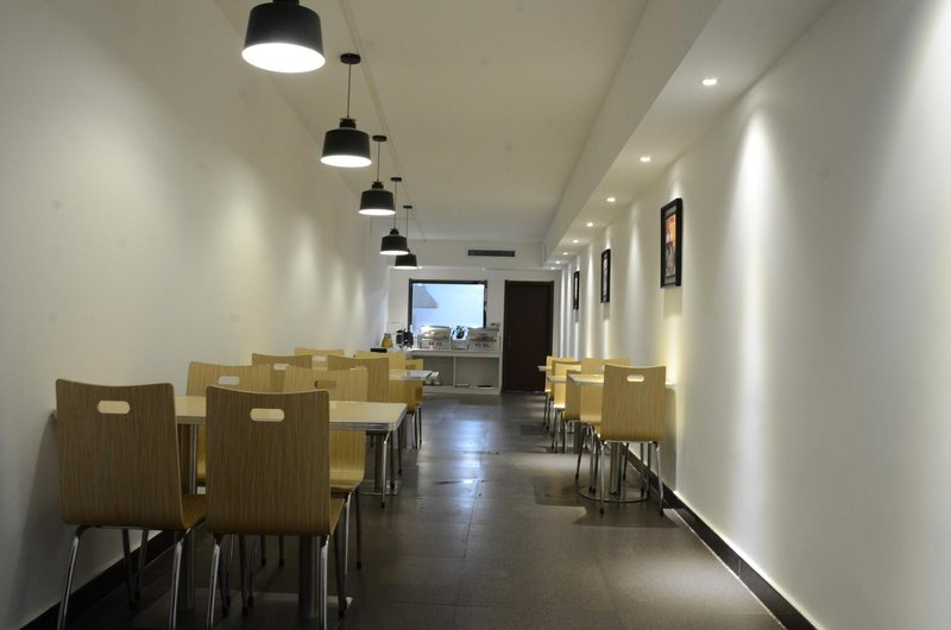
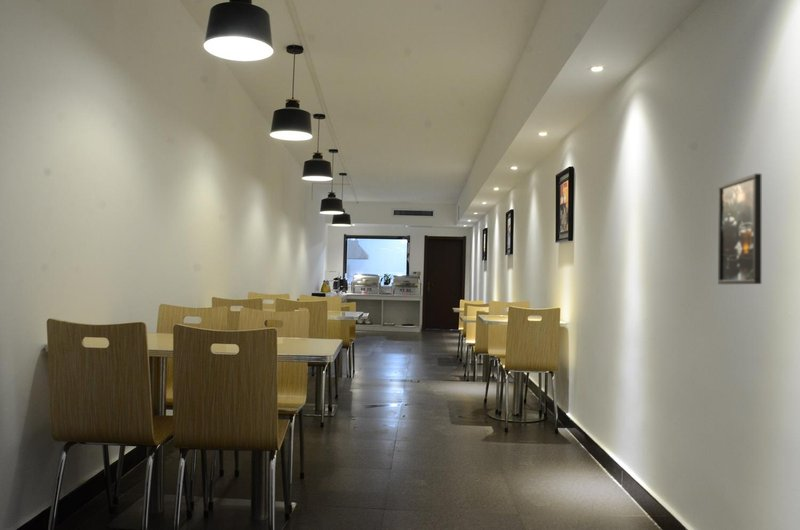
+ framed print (738, 231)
